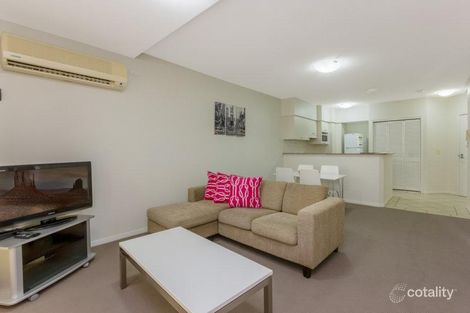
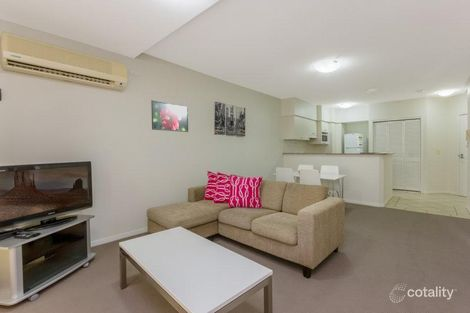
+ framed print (171, 117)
